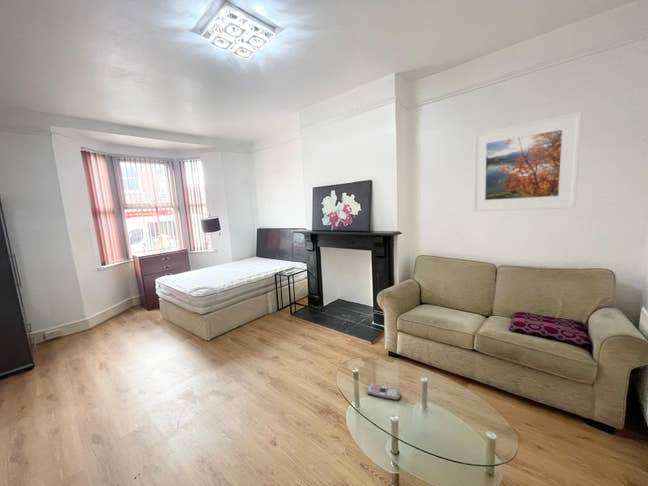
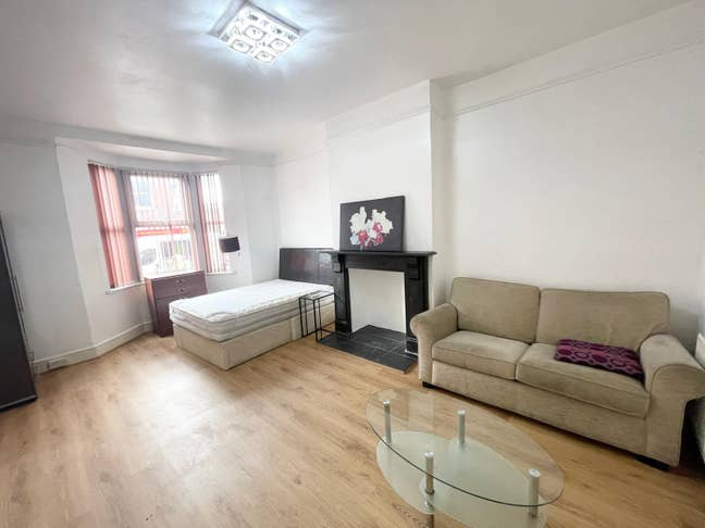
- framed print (520, 168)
- remote control (383, 391)
